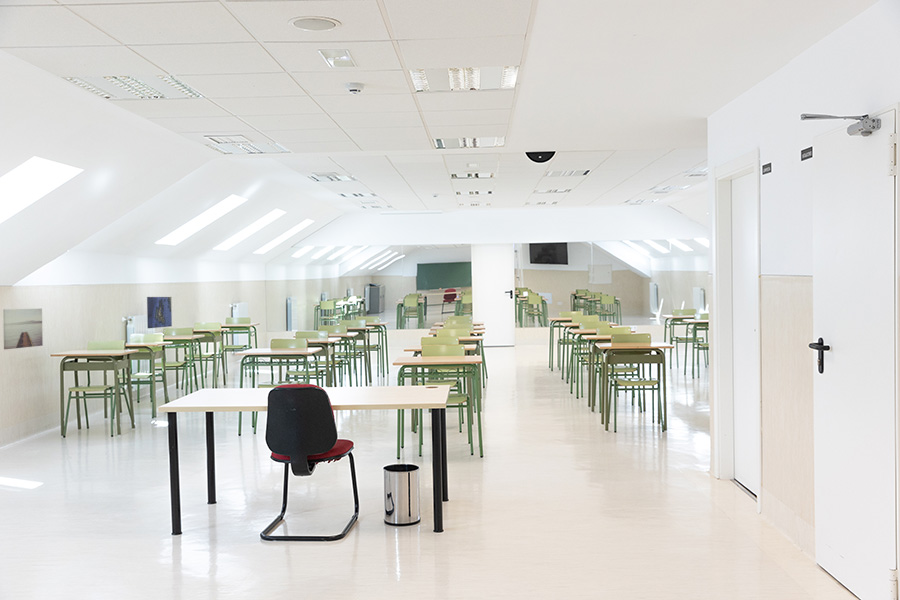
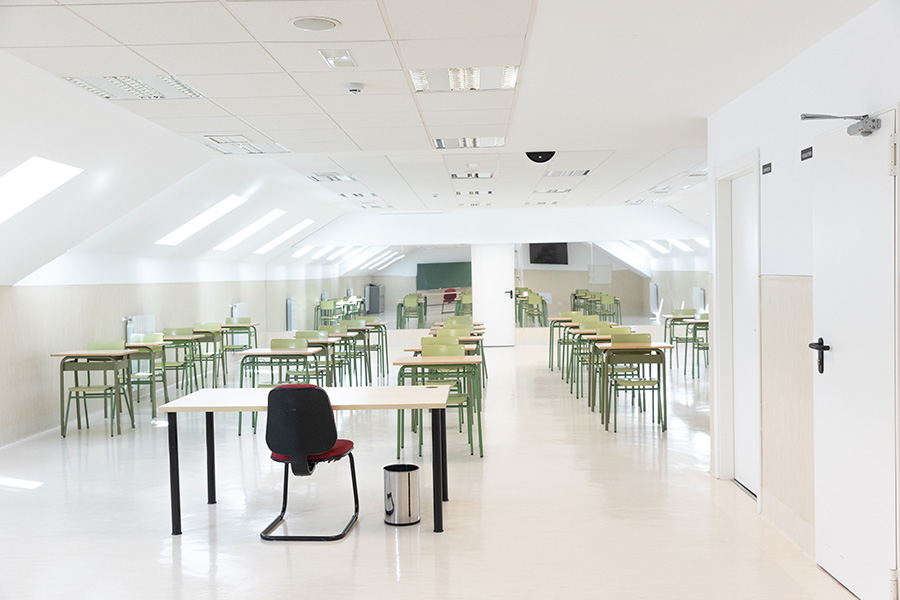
- map (160, 312)
- wall art (23, 328)
